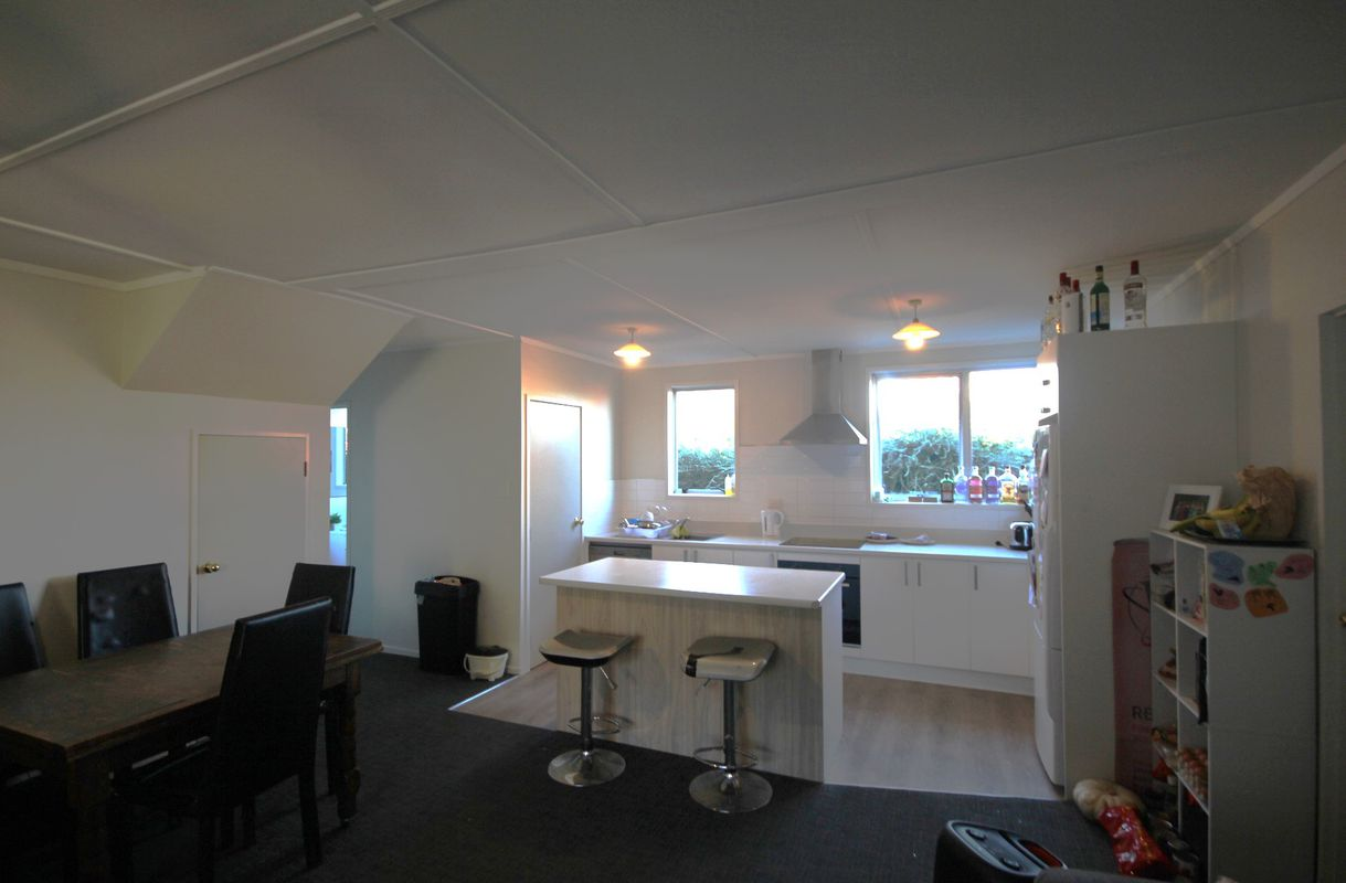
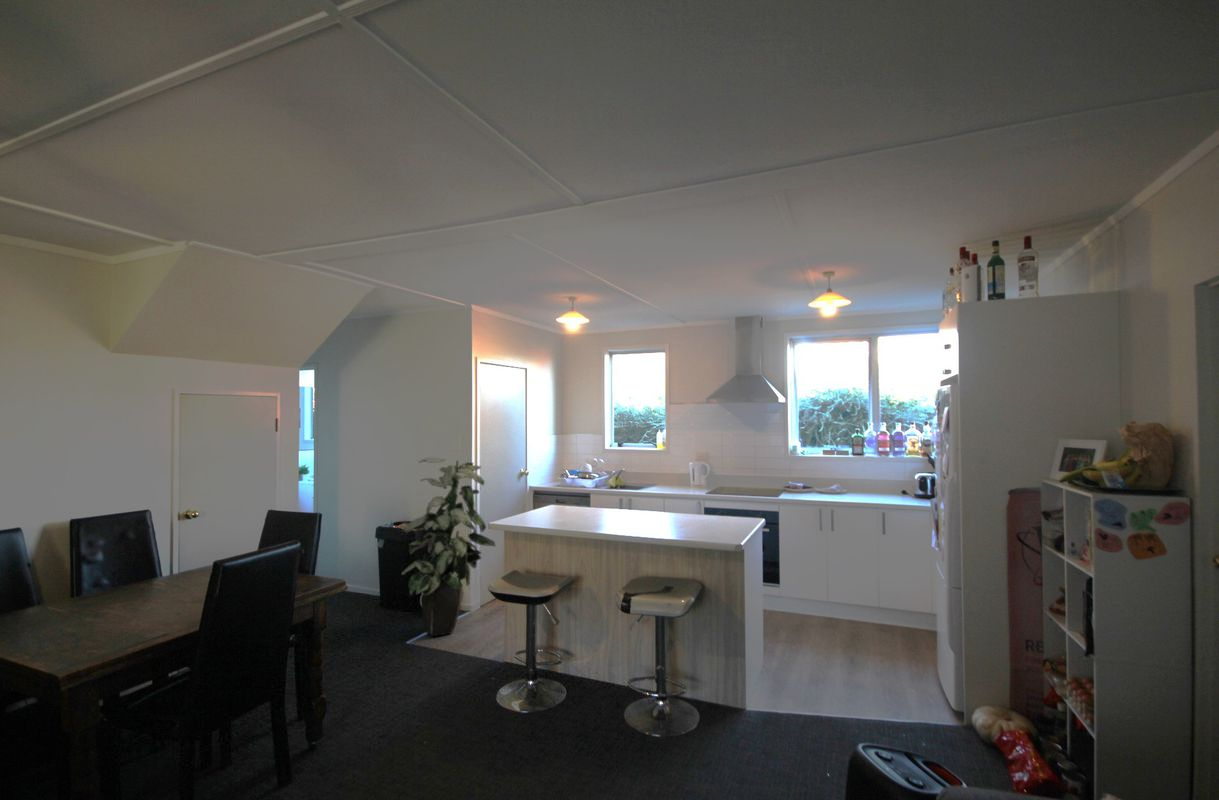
+ indoor plant (443, 543)
